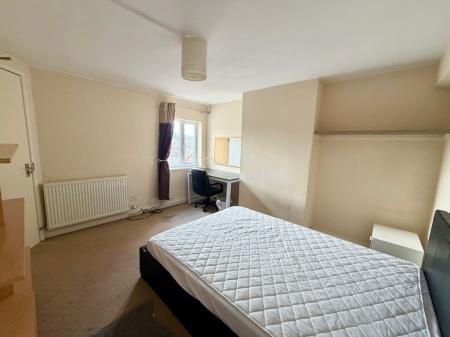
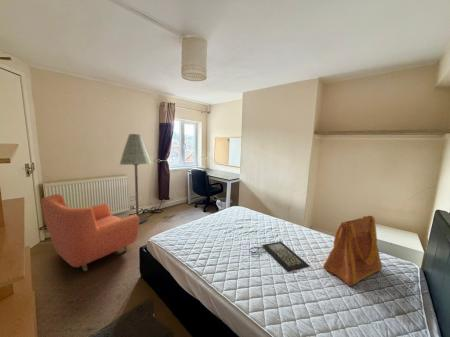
+ armchair (92, 226)
+ tote bag (355, 244)
+ floor lamp (136, 178)
+ clutch bag (281, 253)
